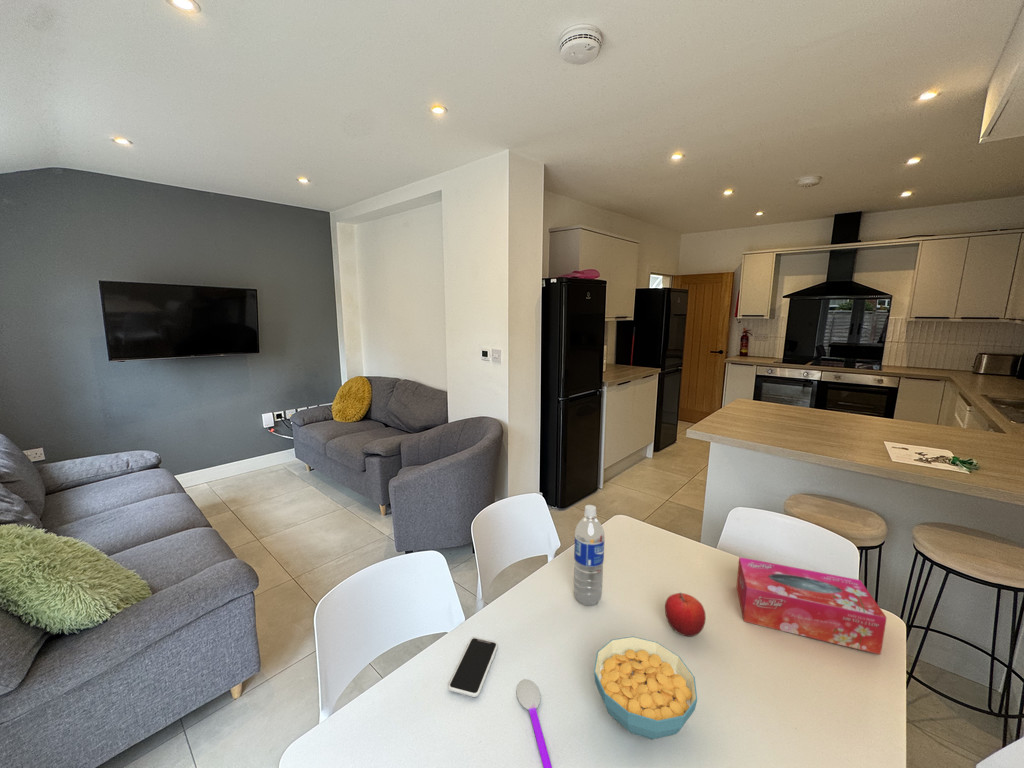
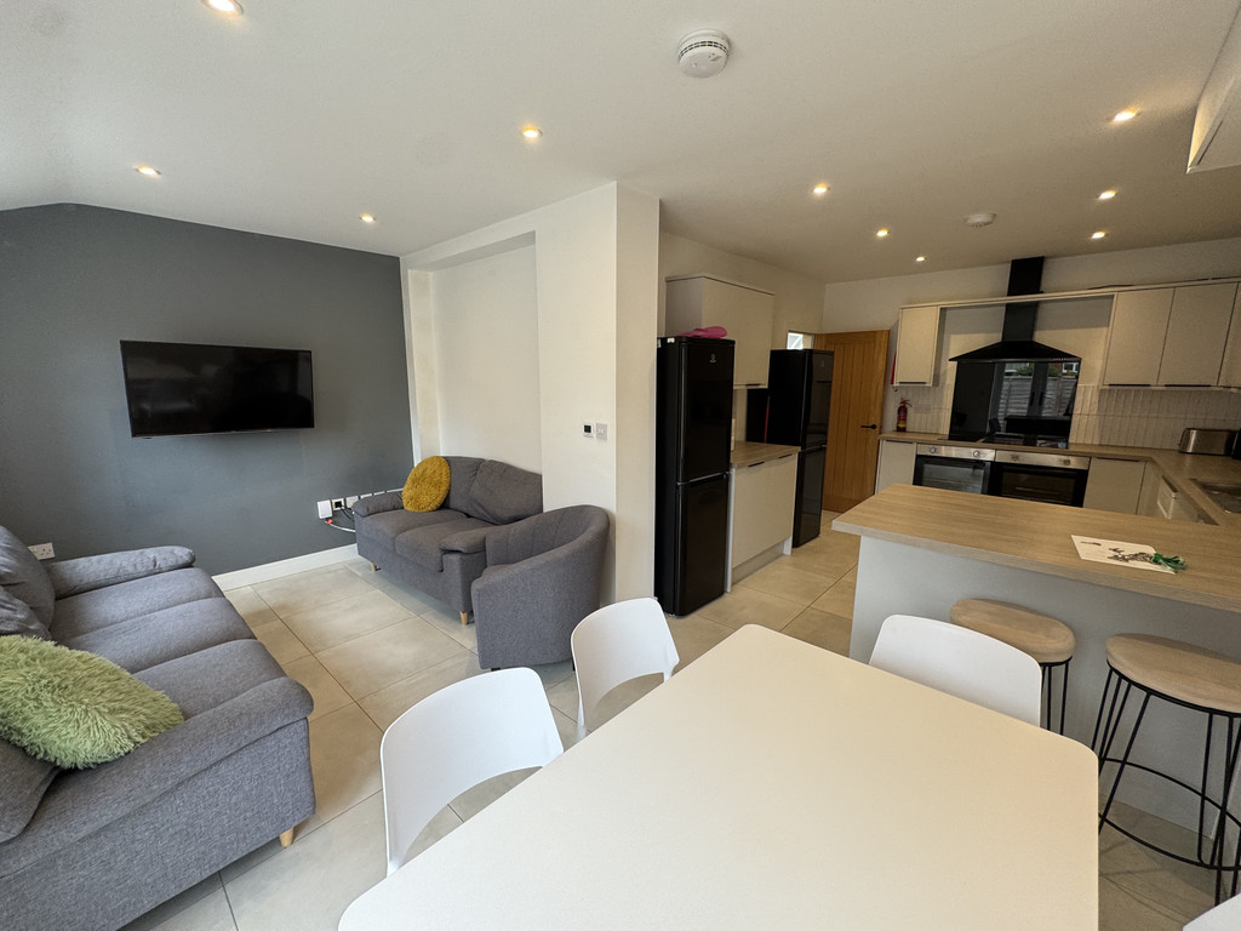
- smartphone (474, 665)
- cereal bowl (642, 695)
- spoon (535, 719)
- fruit (684, 613)
- tissue box (802, 600)
- water bottle (588, 553)
